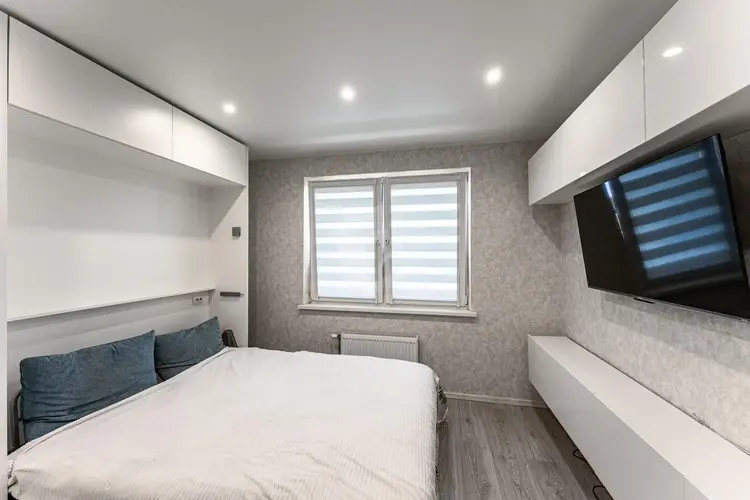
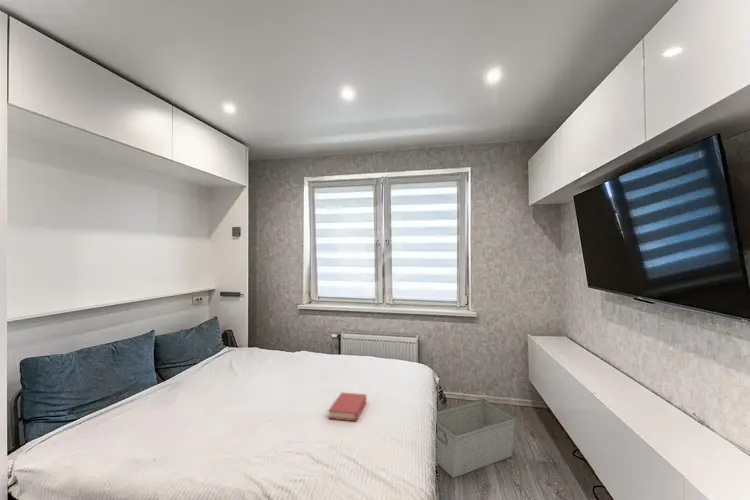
+ storage bin (471, 435)
+ book (348, 405)
